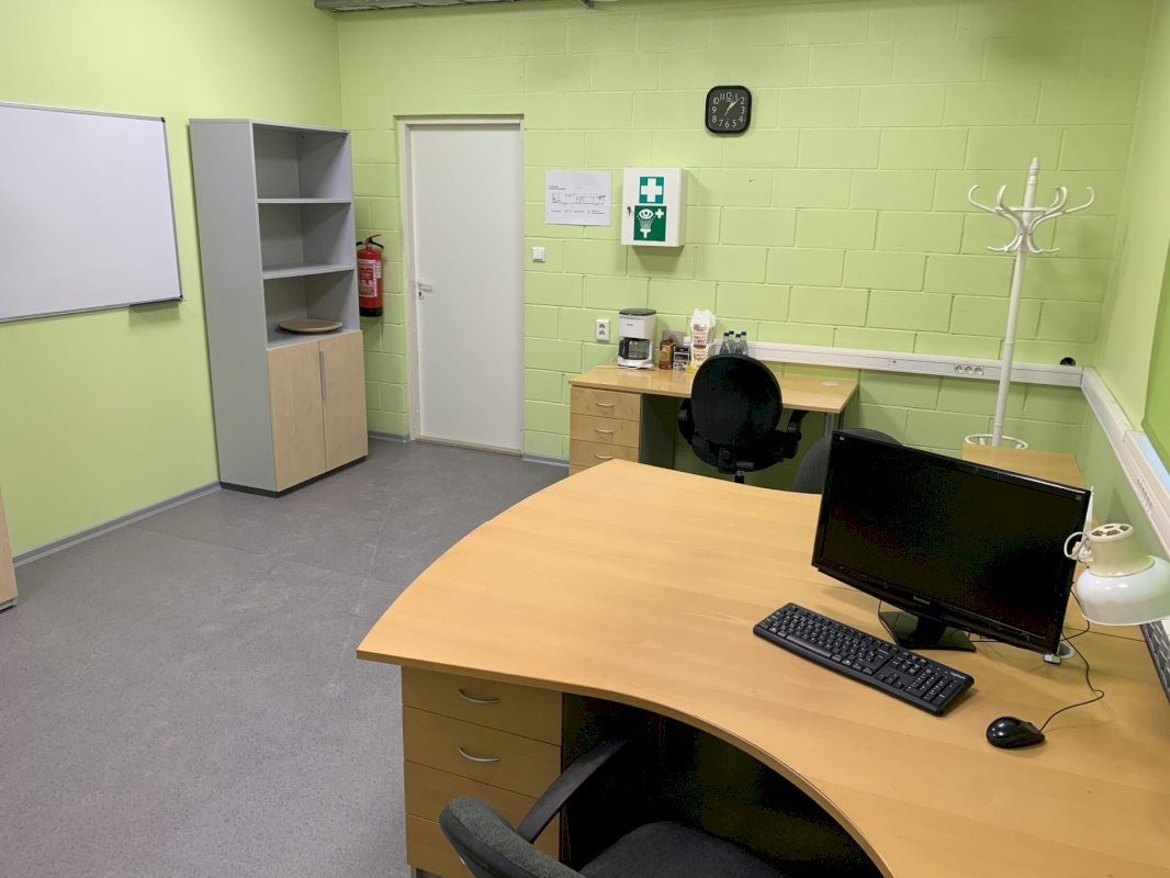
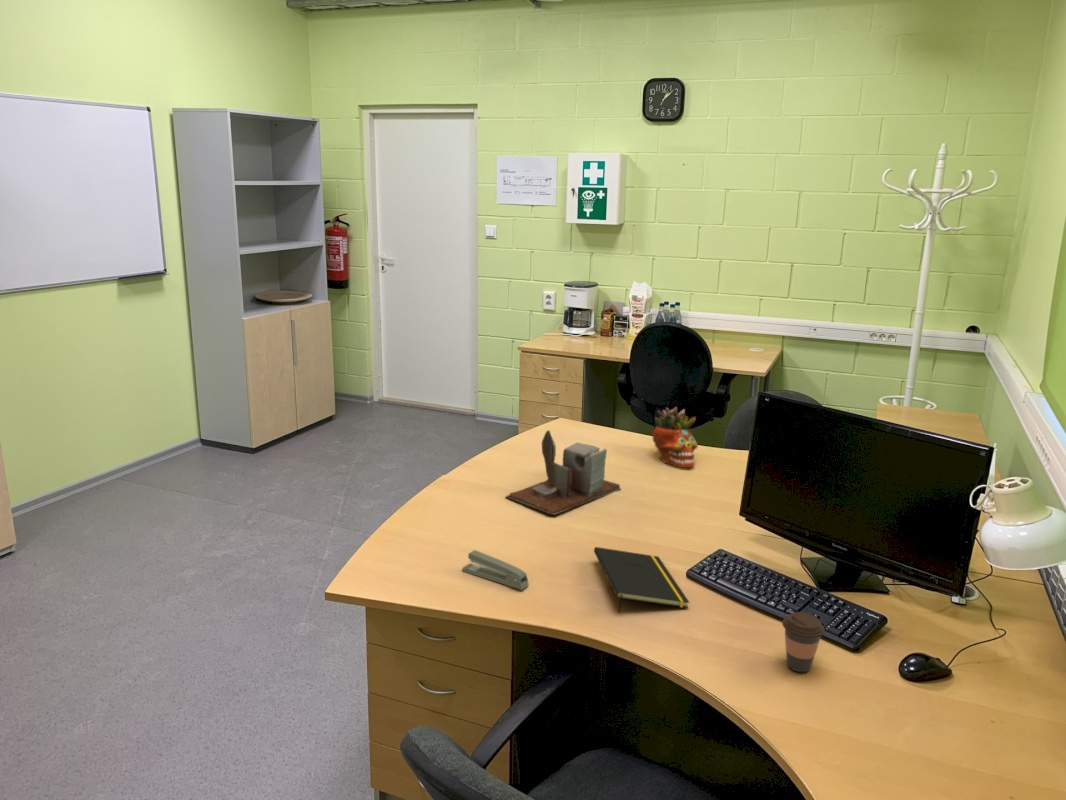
+ desk organizer (565, 461)
+ succulent planter (677, 435)
+ notepad (639, 575)
+ stapler (494, 568)
+ coffee cup (801, 643)
